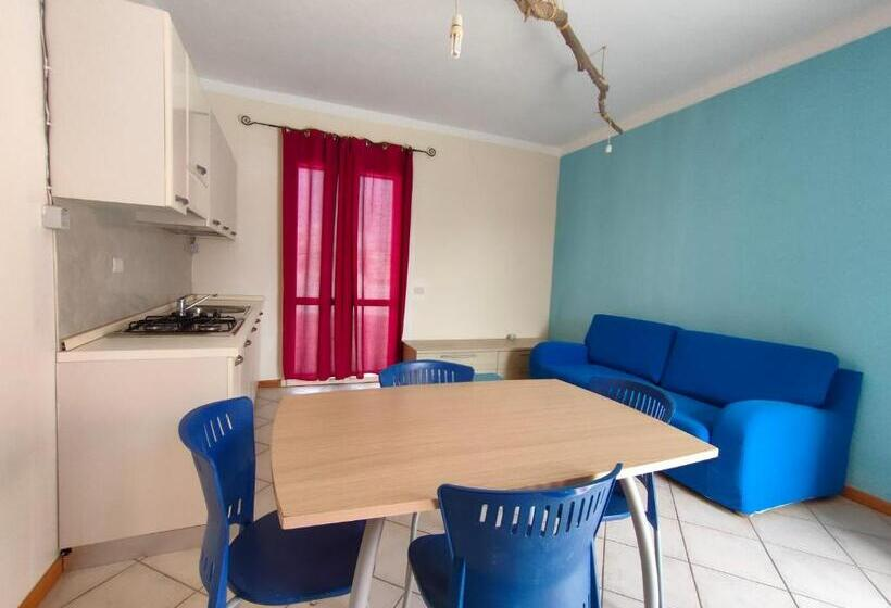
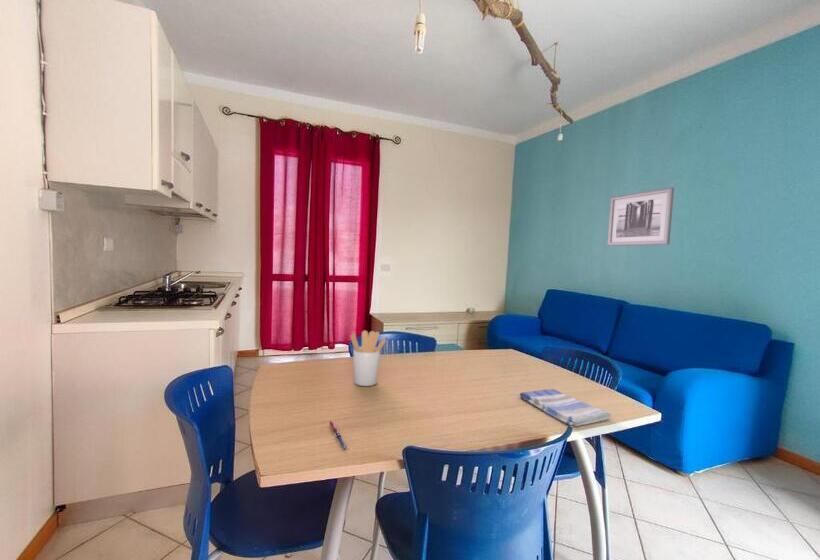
+ pen (337, 433)
+ wall art (637, 219)
+ dish towel (562, 404)
+ utensil holder (367, 356)
